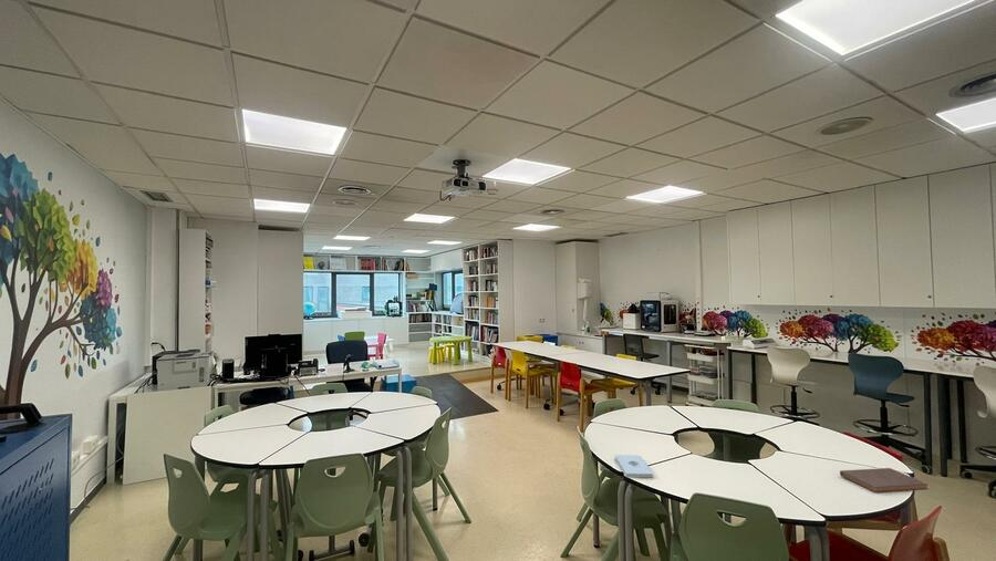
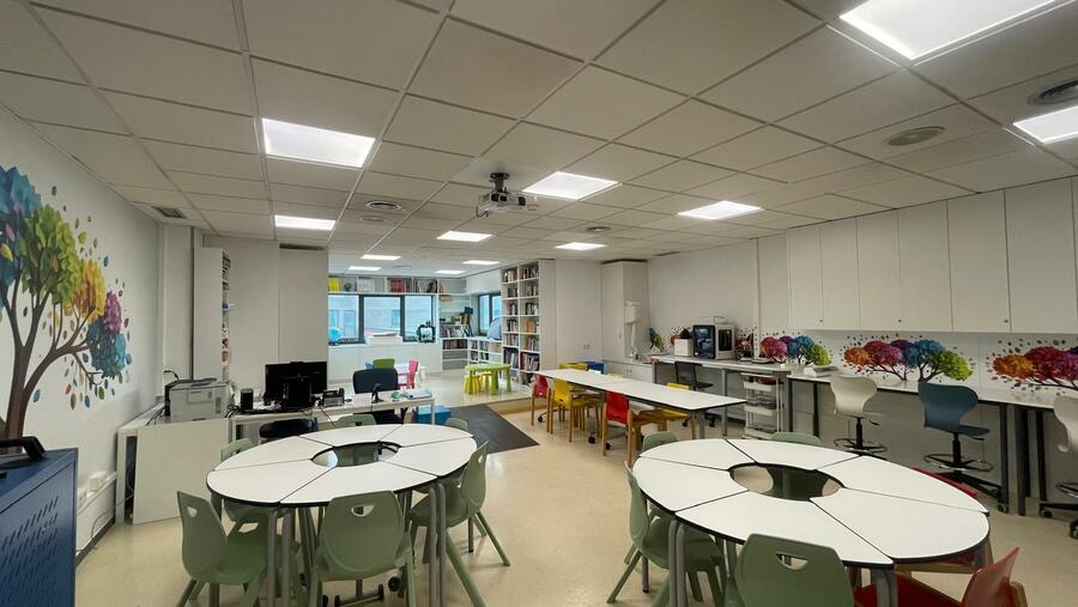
- book (882, 479)
- notepad (633, 465)
